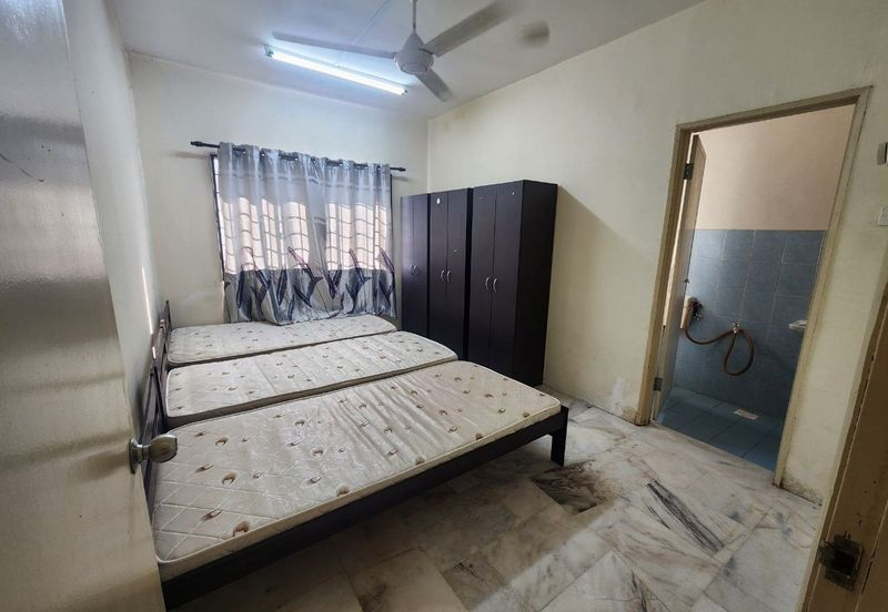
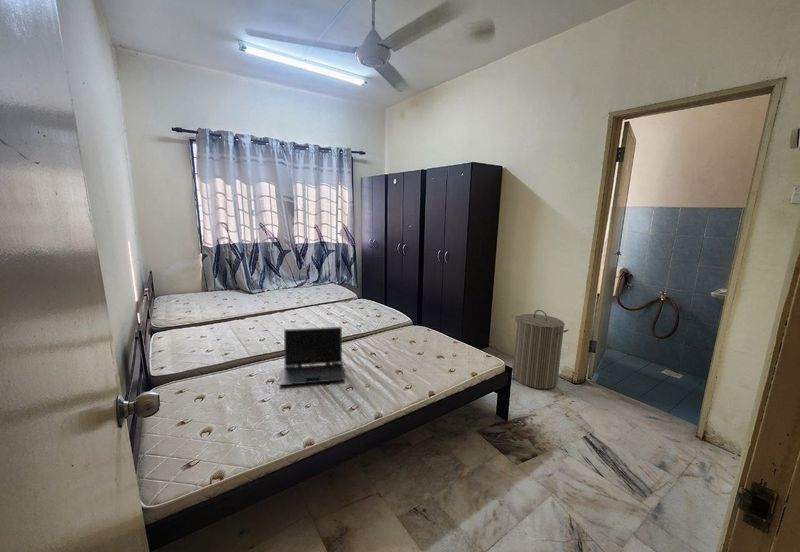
+ laundry hamper (537, 345)
+ laptop computer (313, 354)
